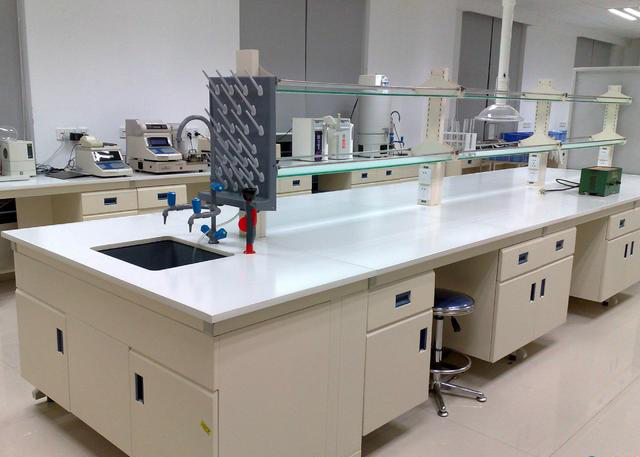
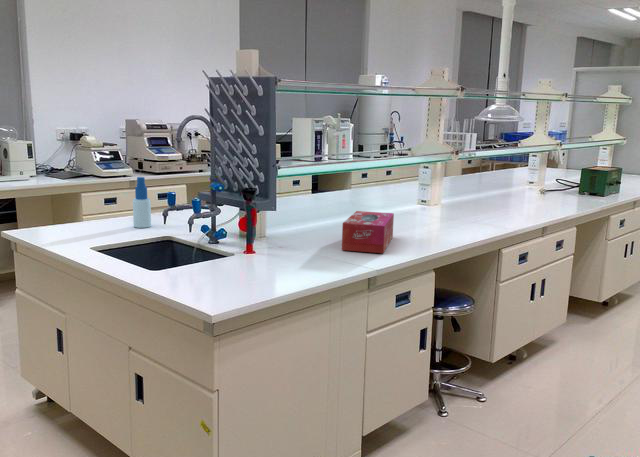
+ tissue box (369, 230)
+ spray bottle (141, 201)
